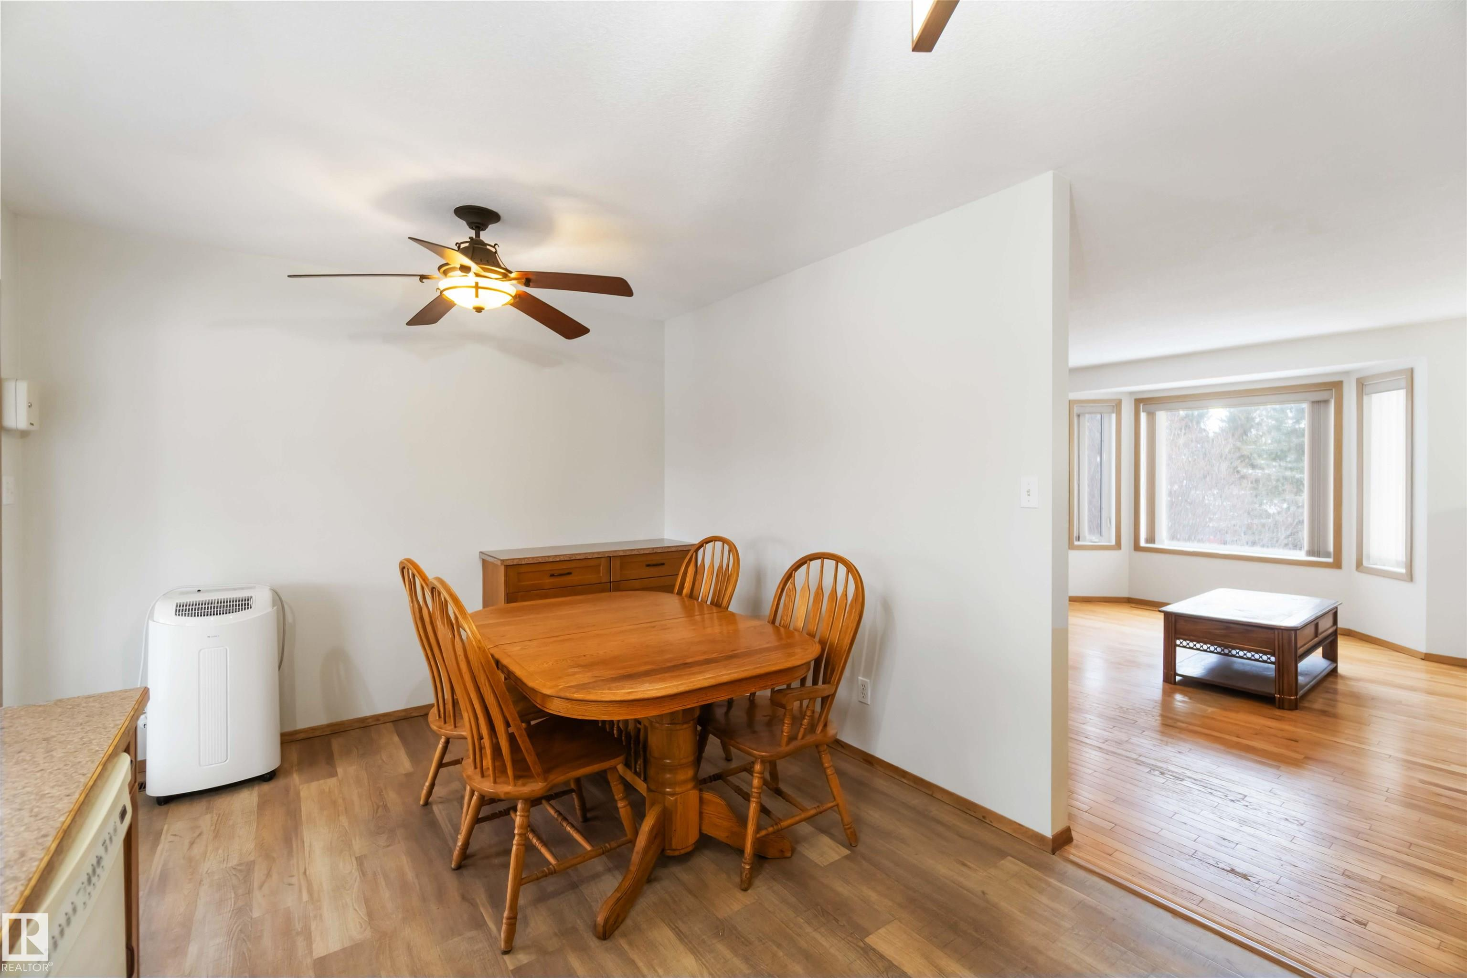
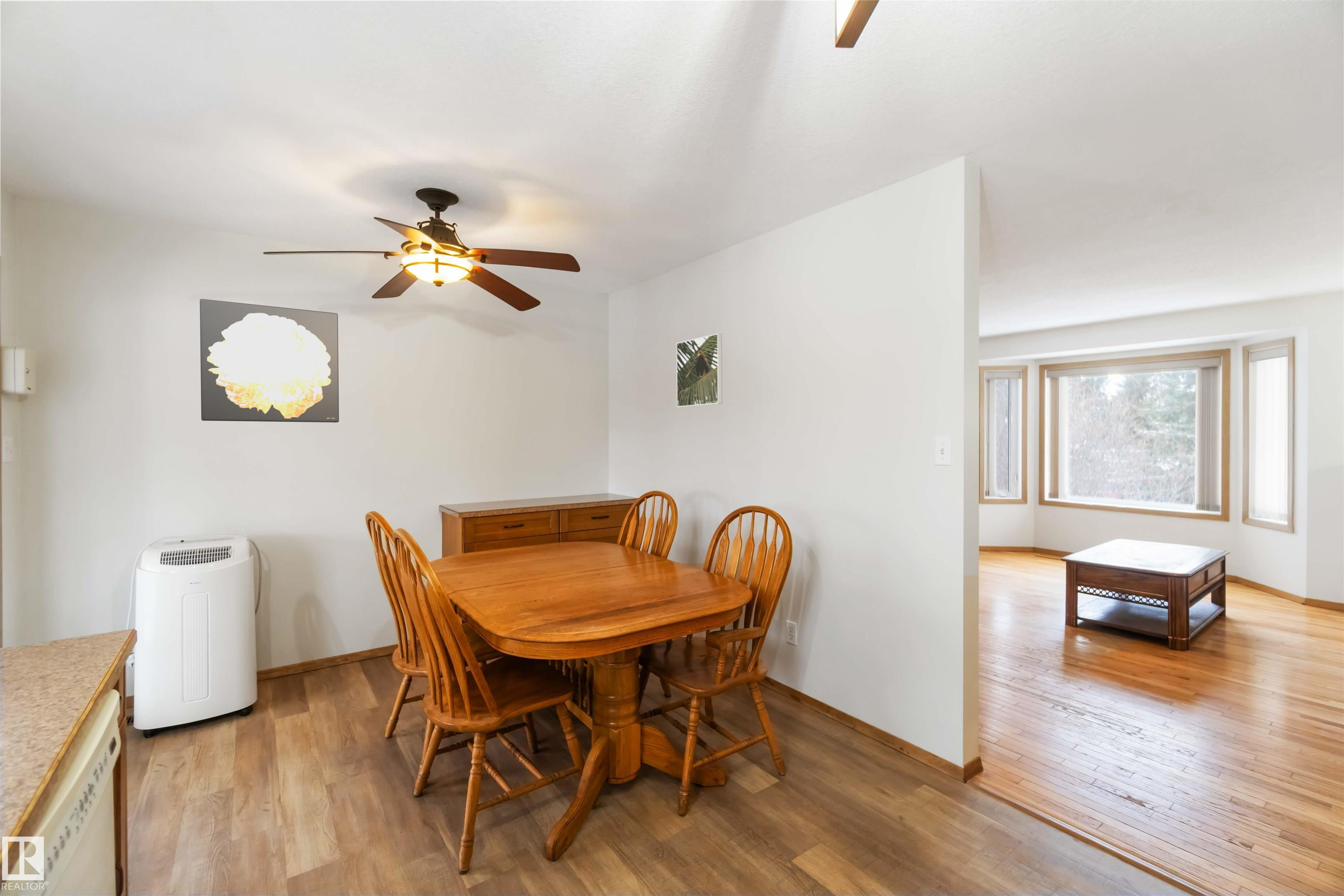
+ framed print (698, 372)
+ wall art (273, 364)
